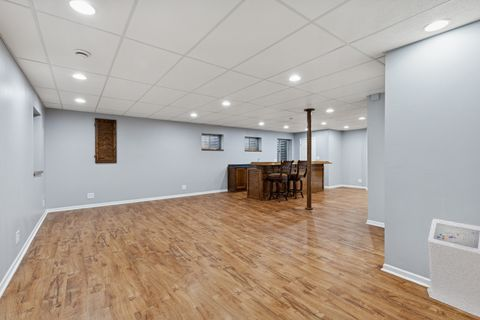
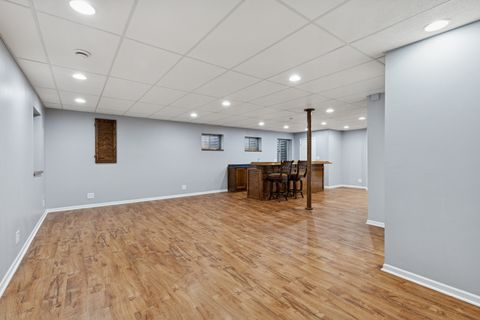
- lectern (455, 262)
